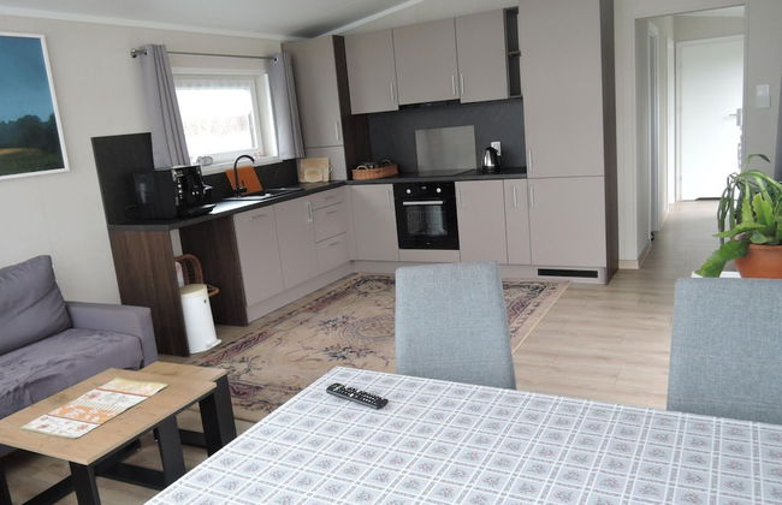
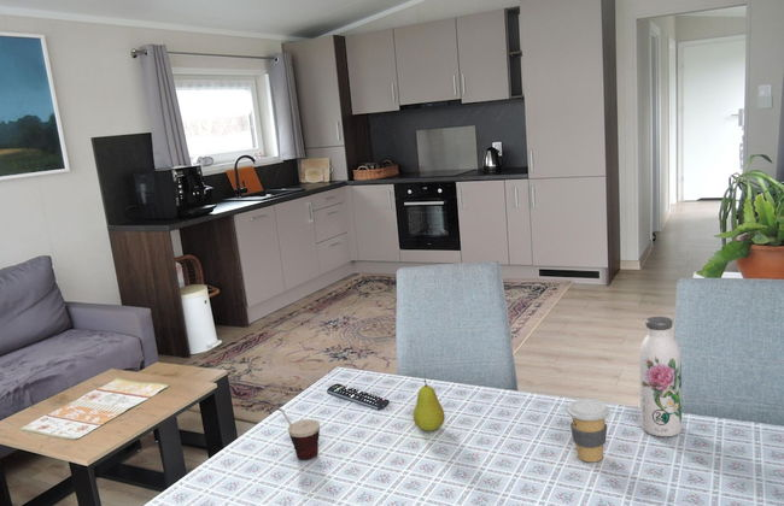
+ fruit (427, 404)
+ coffee cup (589, 430)
+ cup (292, 429)
+ water bottle (660, 373)
